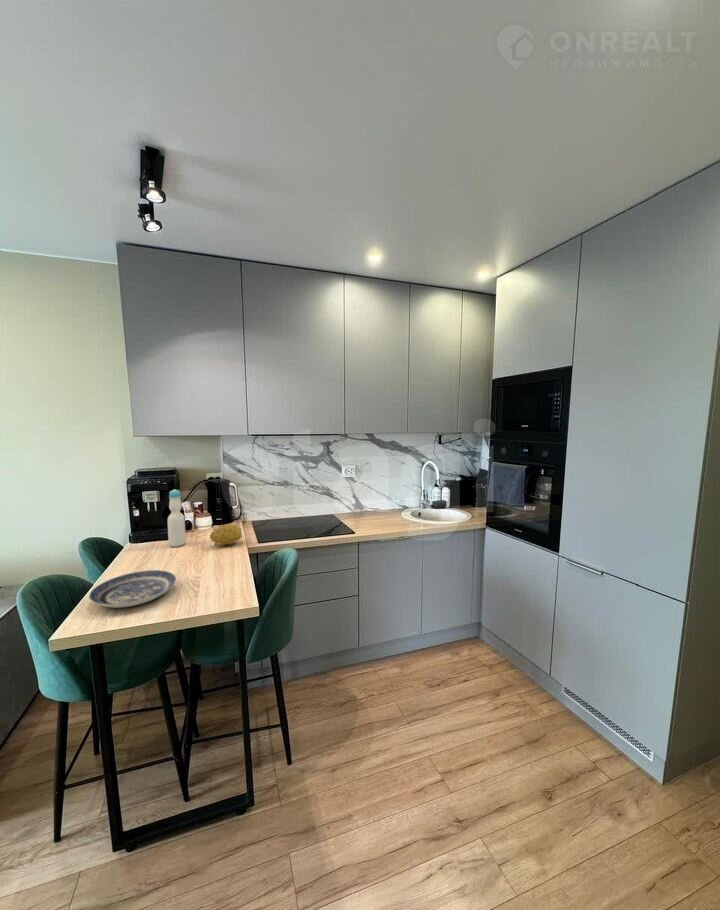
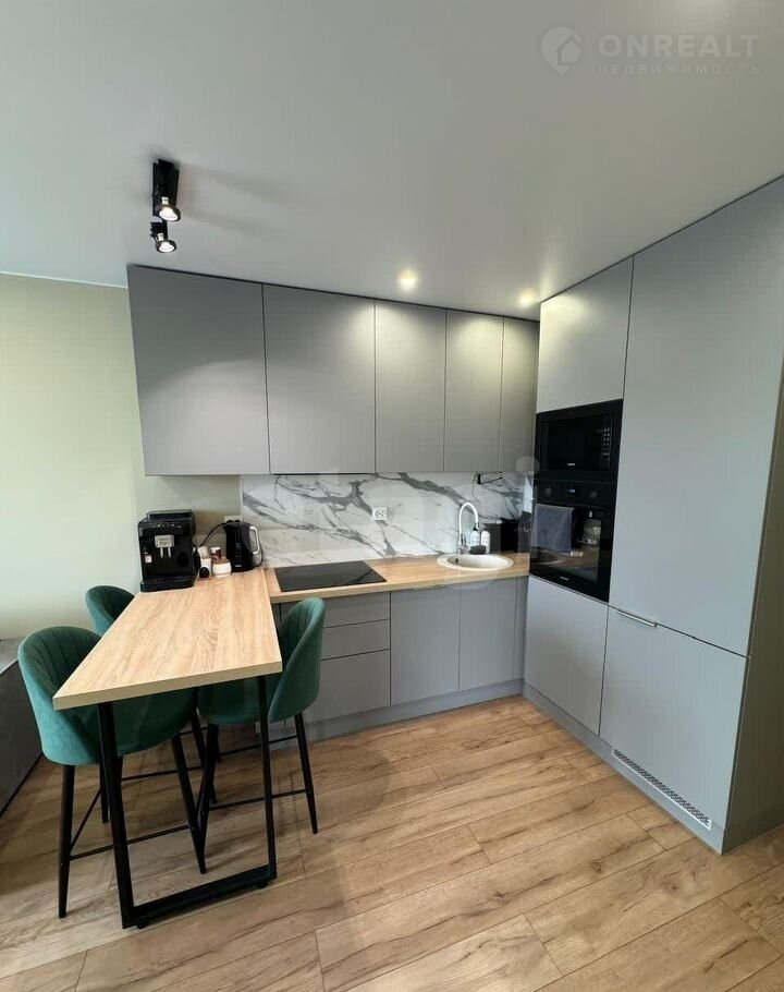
- fruit (226, 534)
- plate (135, 590)
- bottle (176, 517)
